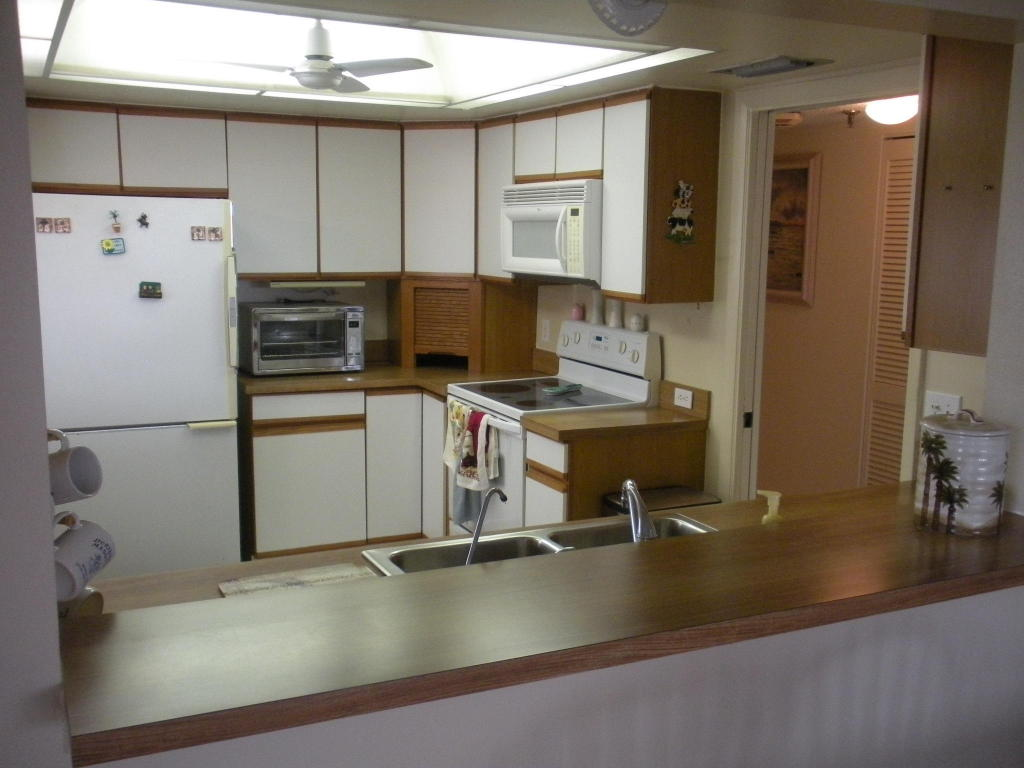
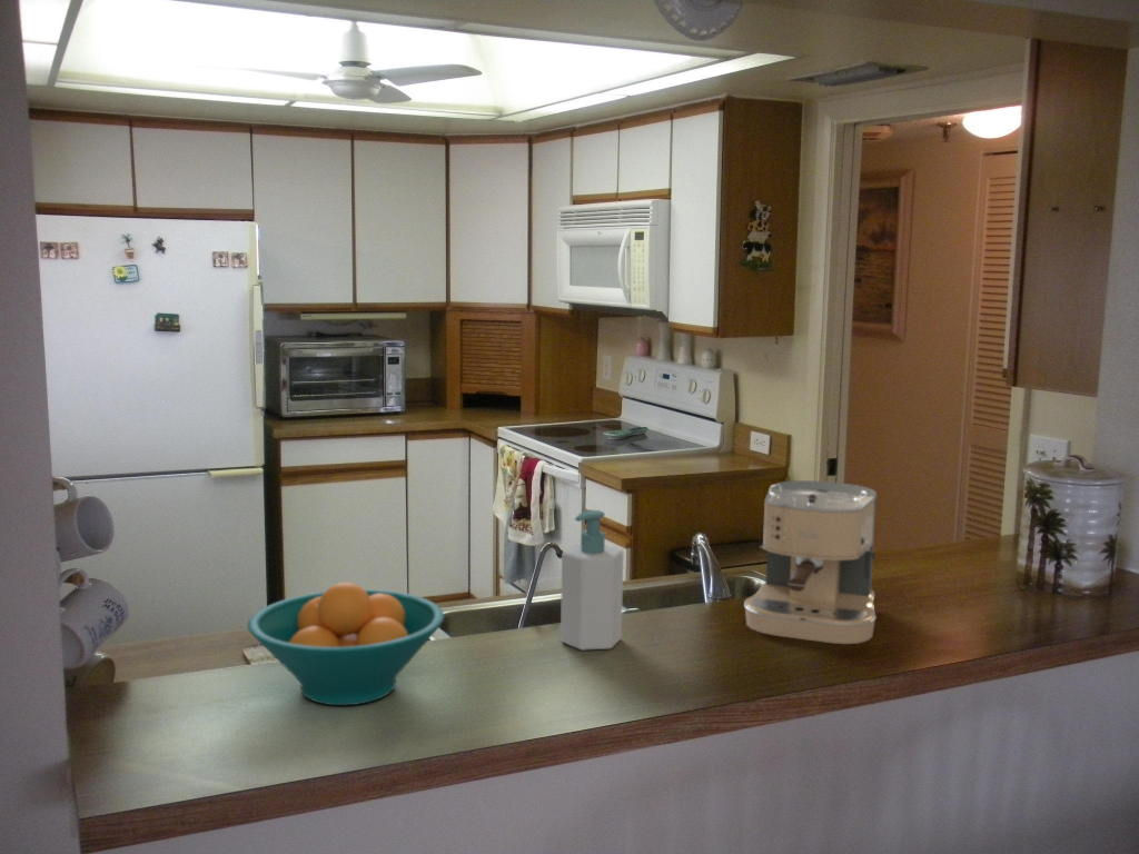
+ soap bottle (592, 576)
+ fruit bowl (347, 636)
+ coffee maker (813, 557)
